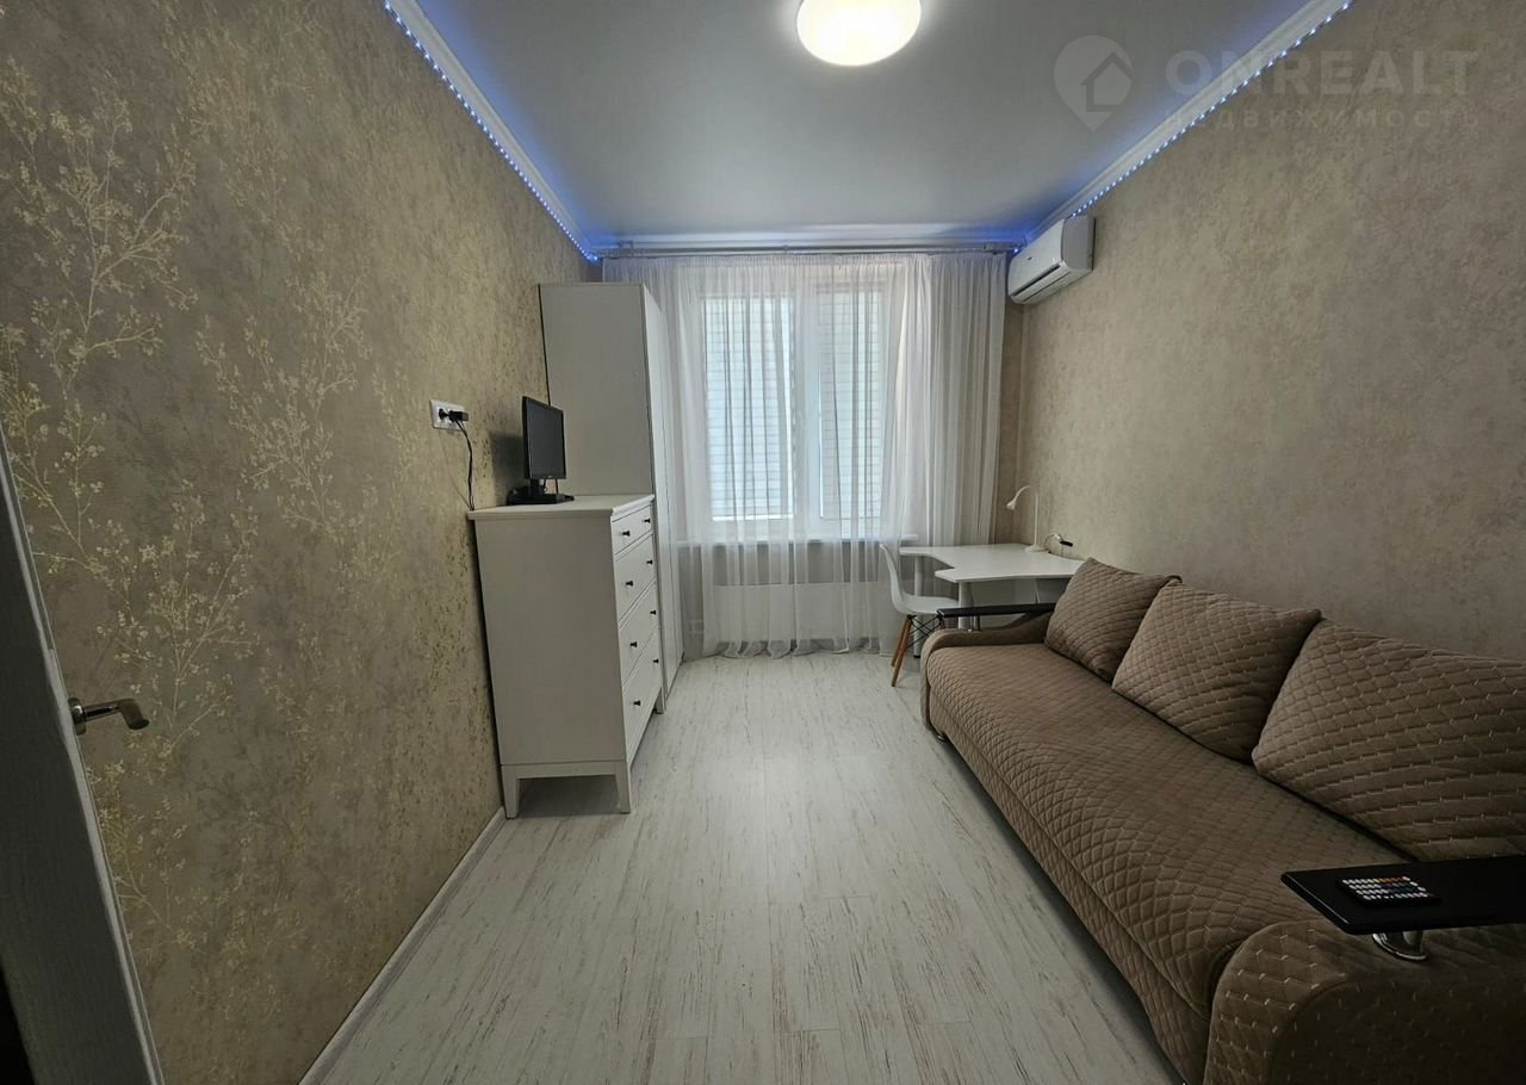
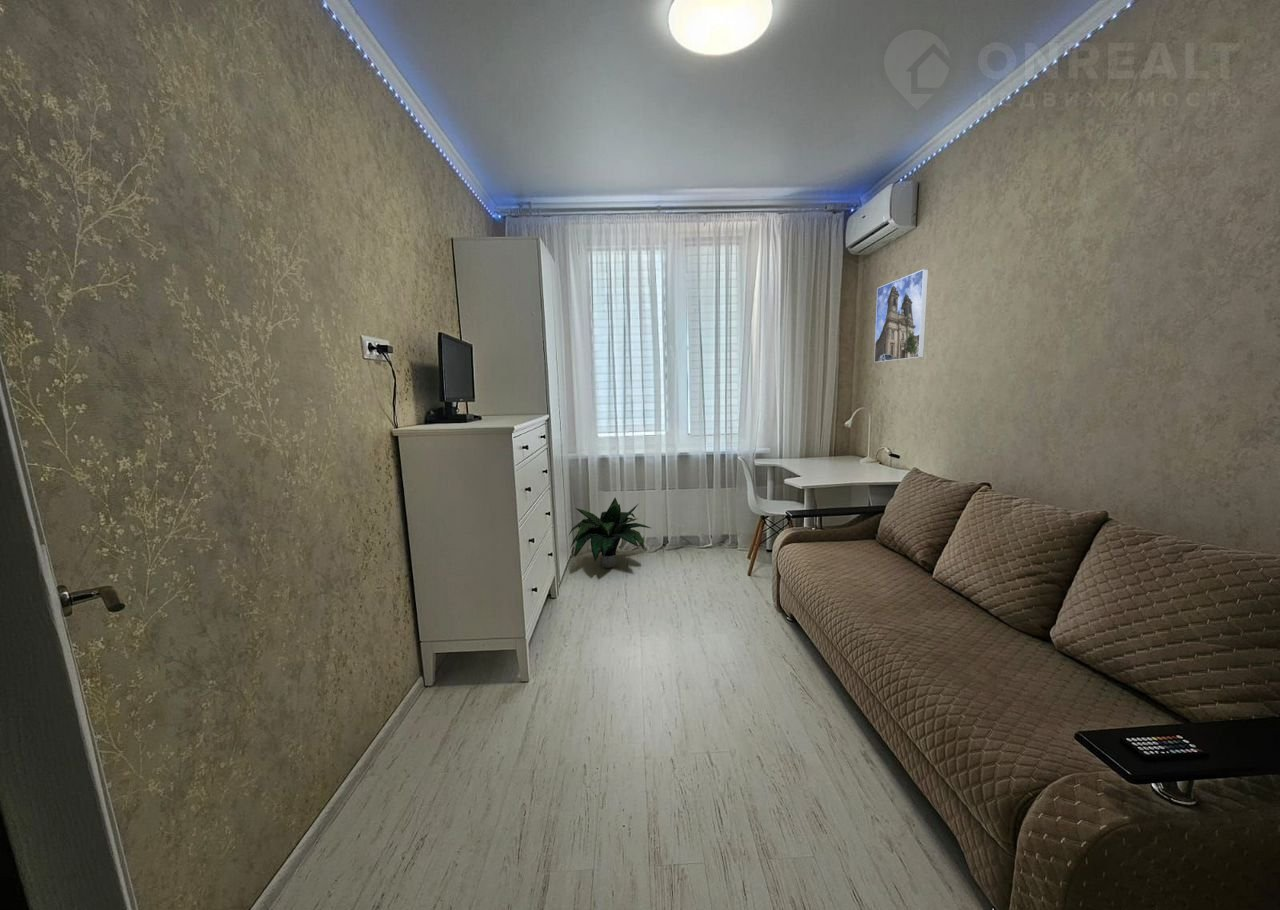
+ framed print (898, 320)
+ potted plant (611, 533)
